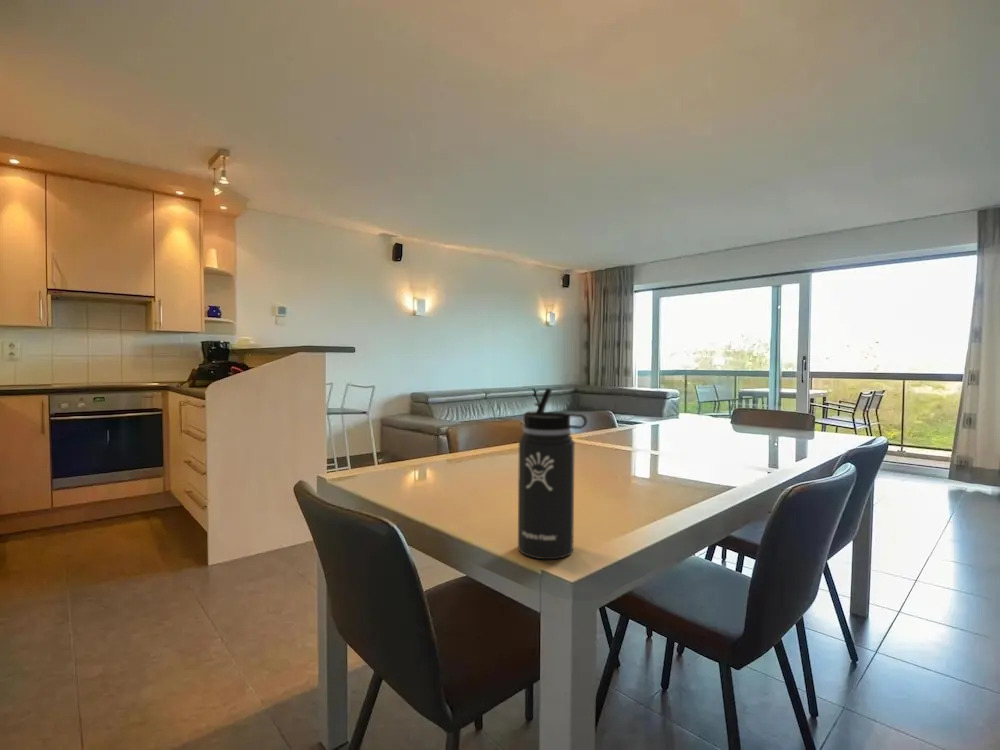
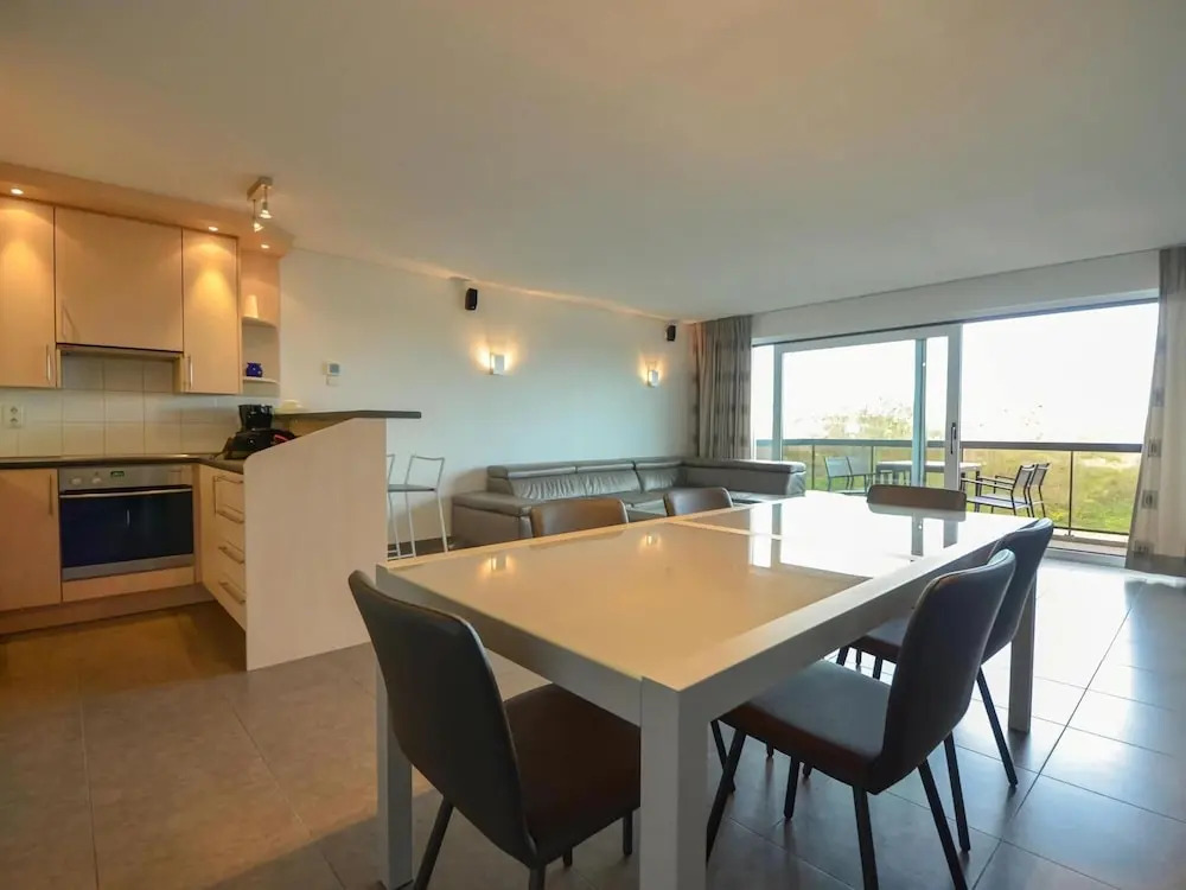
- thermos bottle (552, 469)
